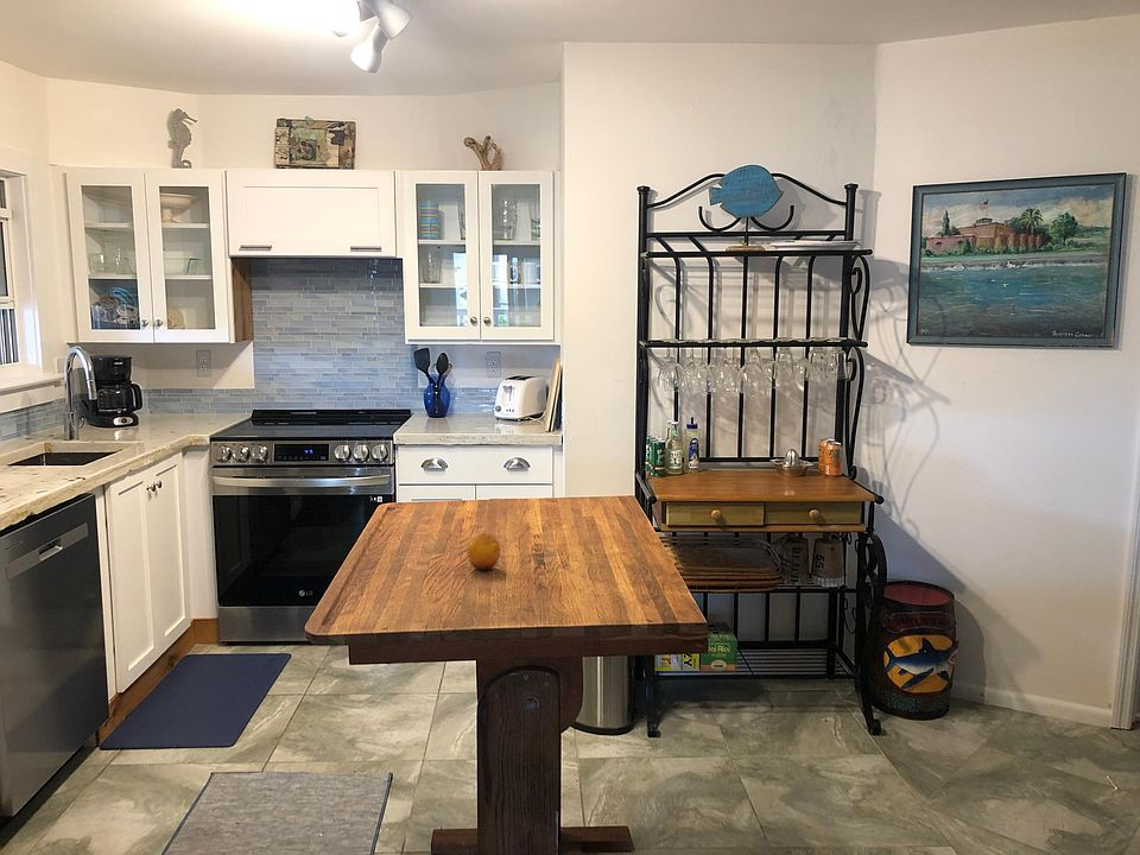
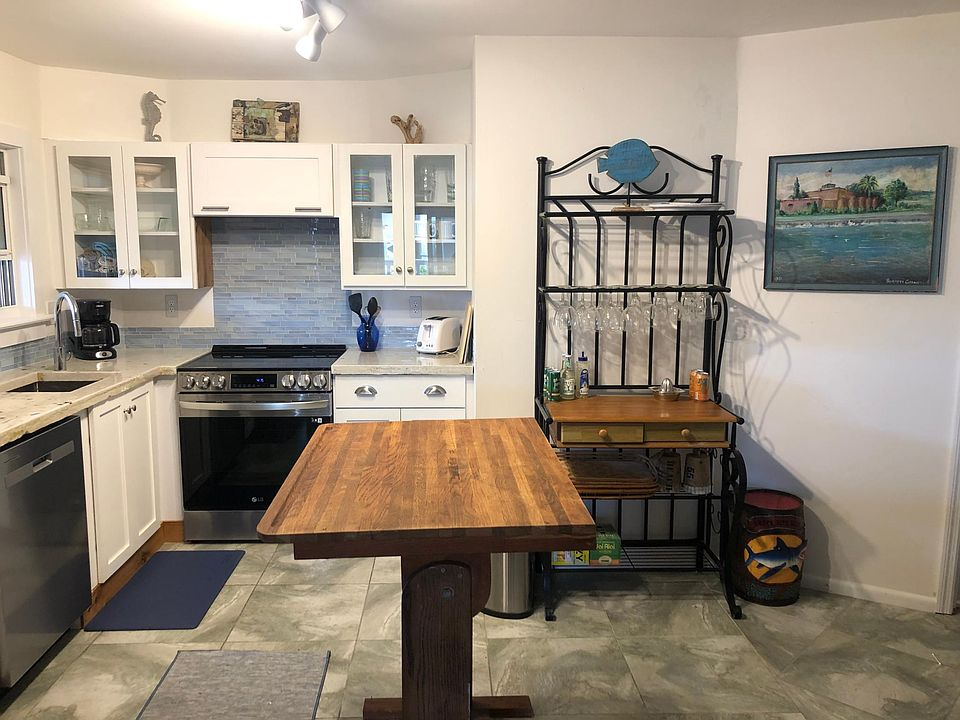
- fruit (483, 551)
